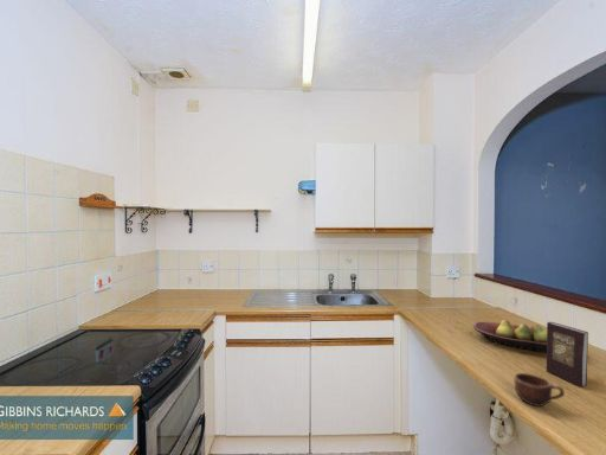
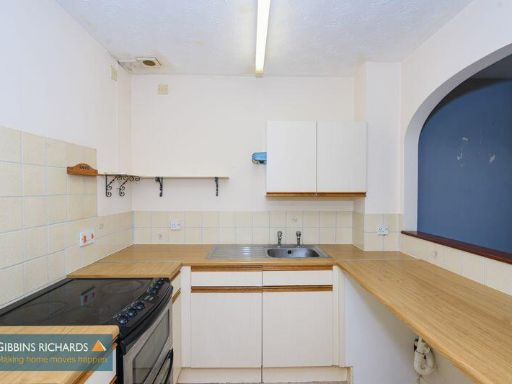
- book (566, 352)
- mug (535, 390)
- fruit bowl (520, 333)
